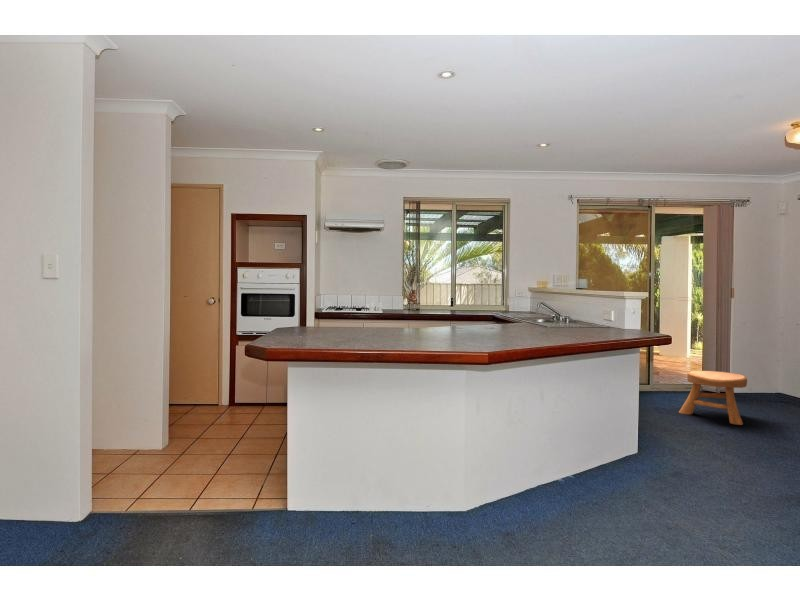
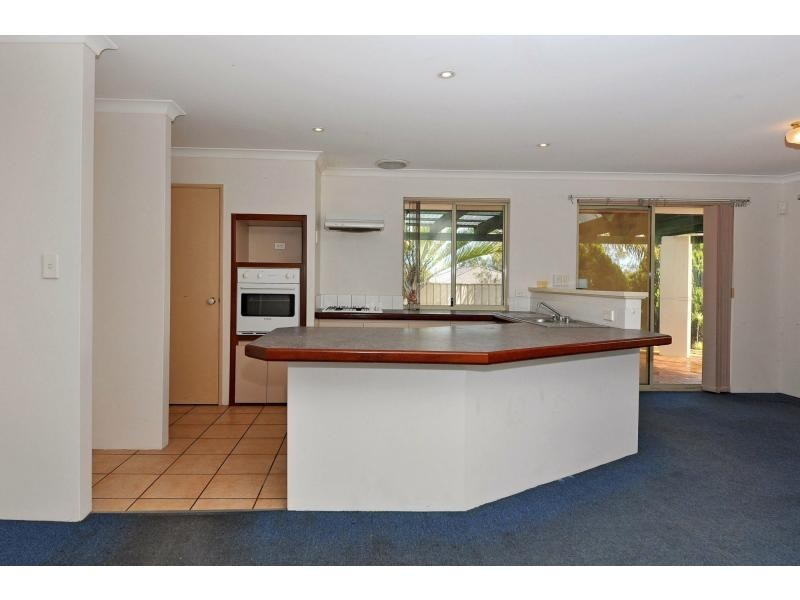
- stool (711, 395)
